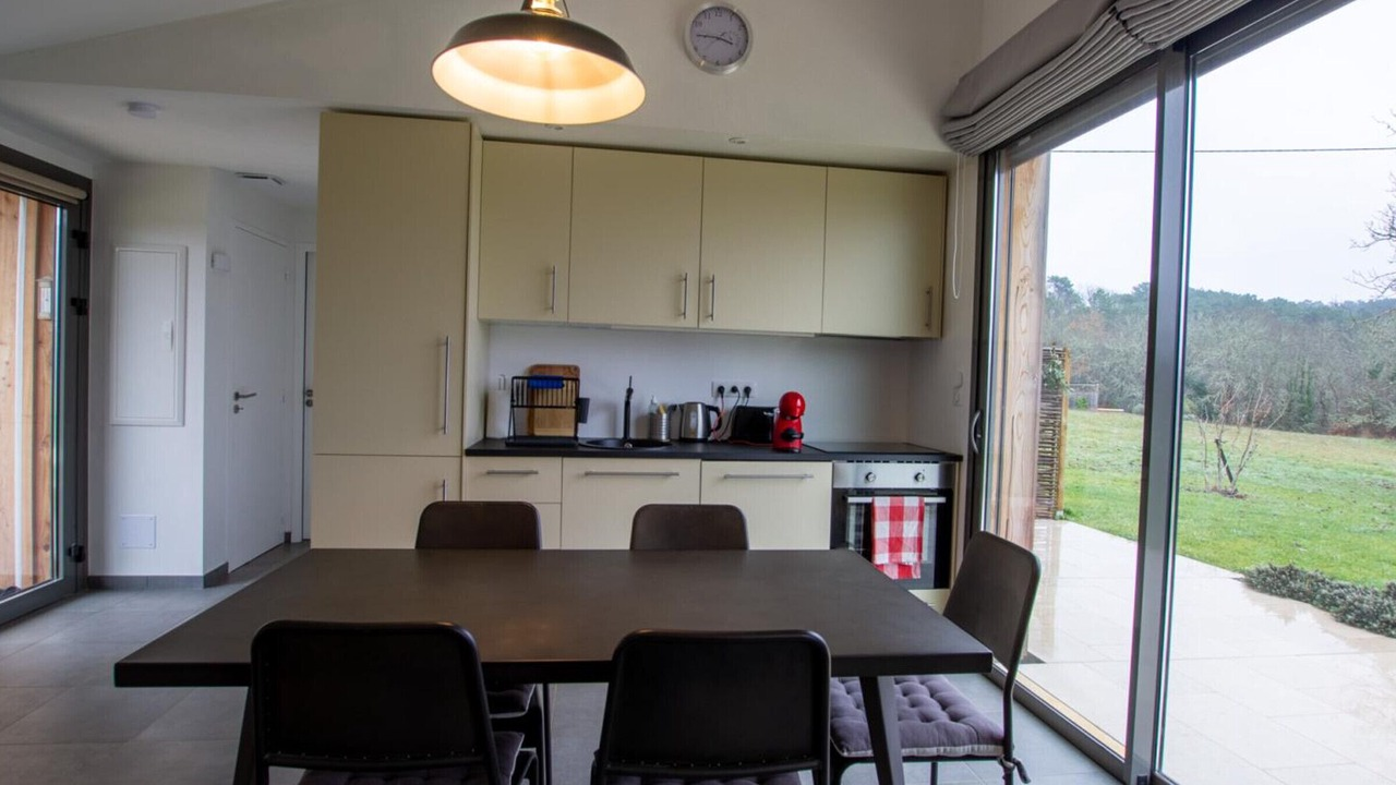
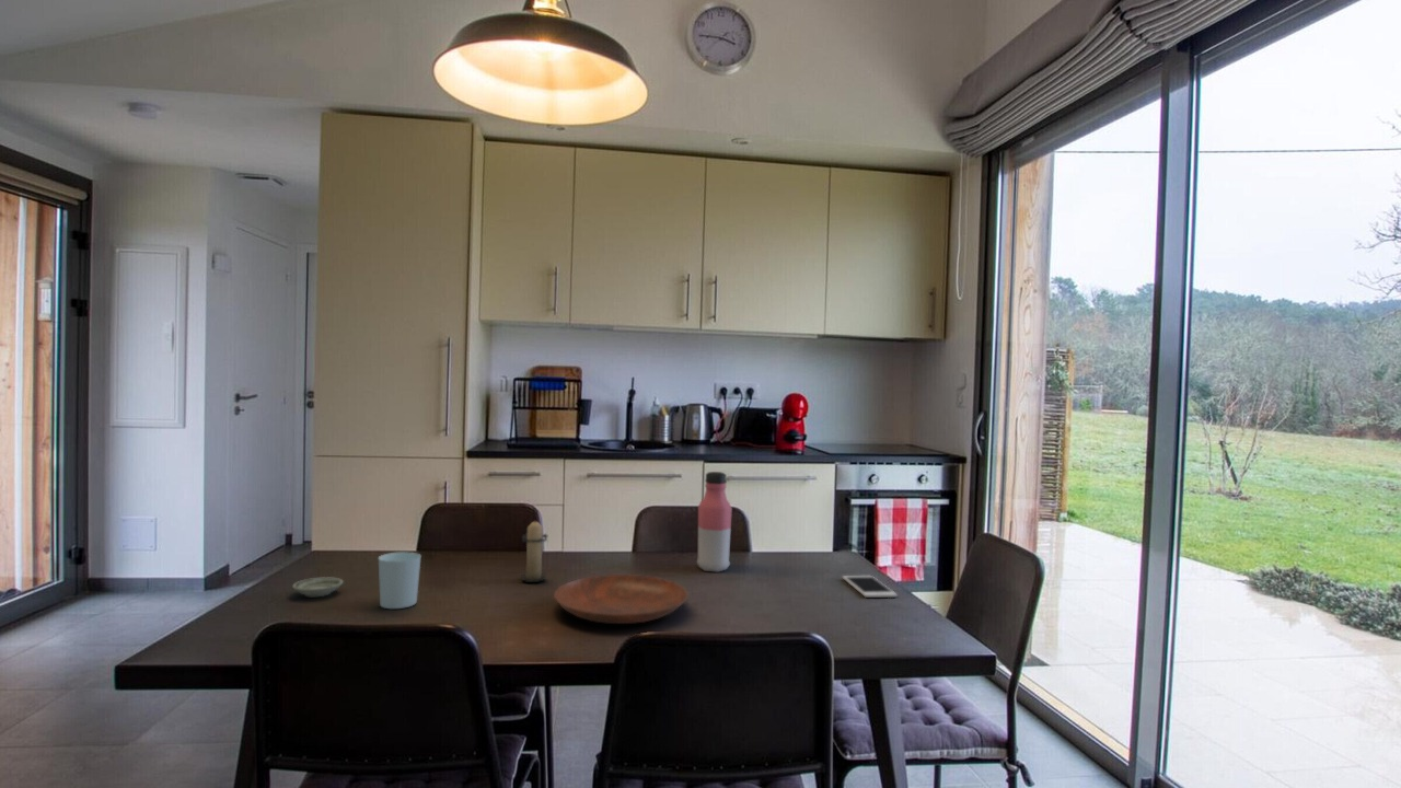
+ water bottle (714, 520)
+ candle (534, 548)
+ bowl (621, 601)
+ cell phone (868, 586)
+ cup (400, 579)
+ saucer (317, 588)
